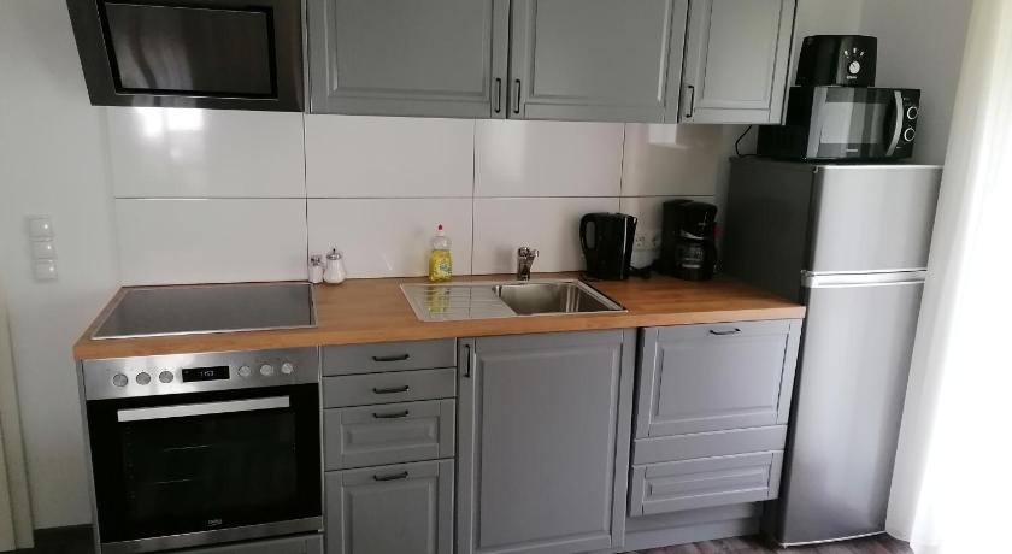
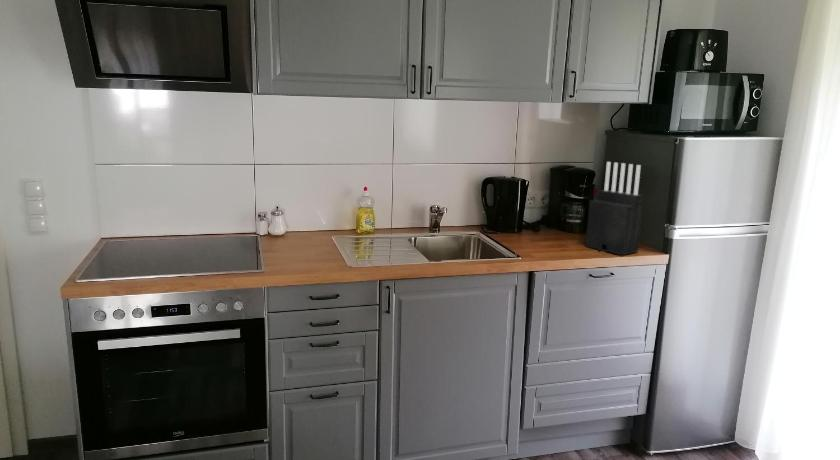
+ knife block (613, 207)
